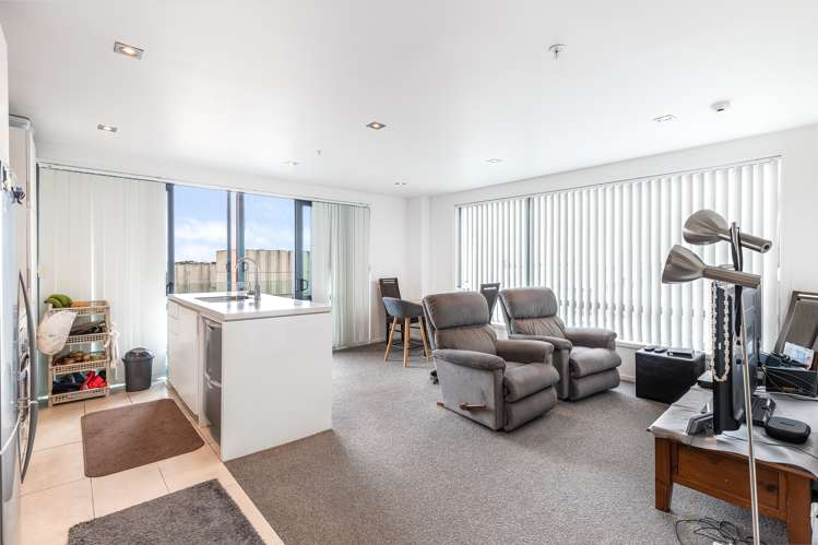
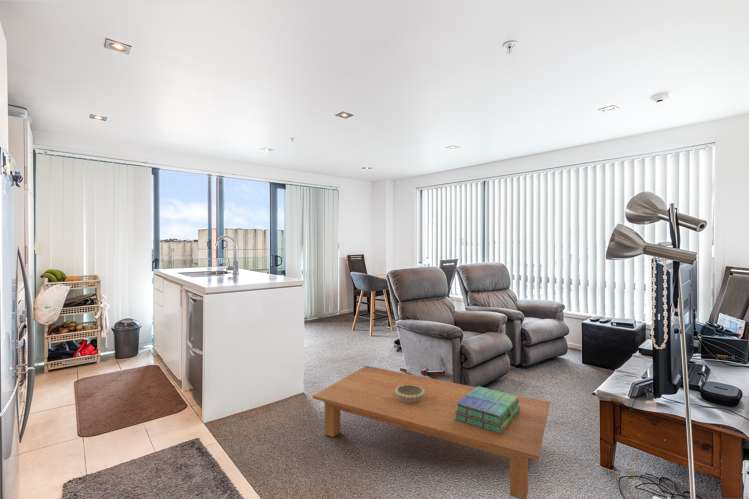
+ stack of books (488, 407)
+ coffee table (428, 418)
+ decorative bowl (409, 392)
